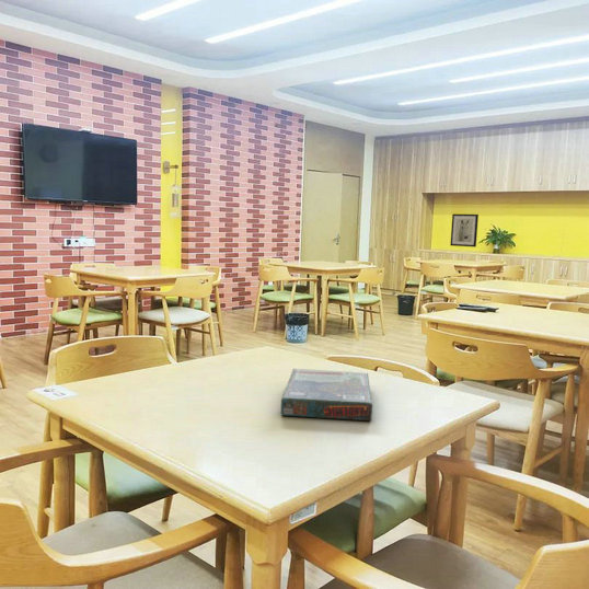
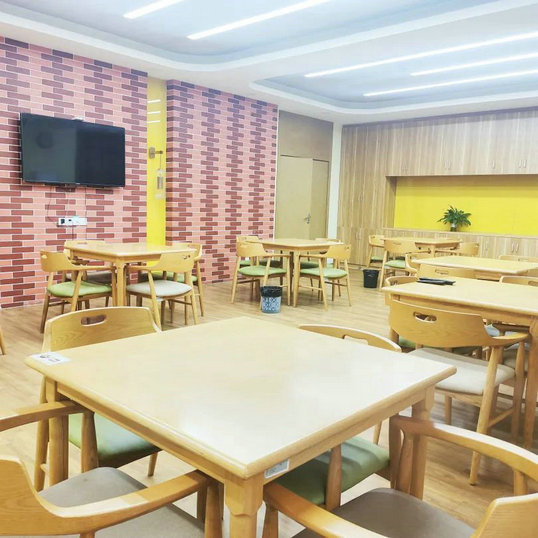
- wall art (463, 230)
- board game (327, 392)
